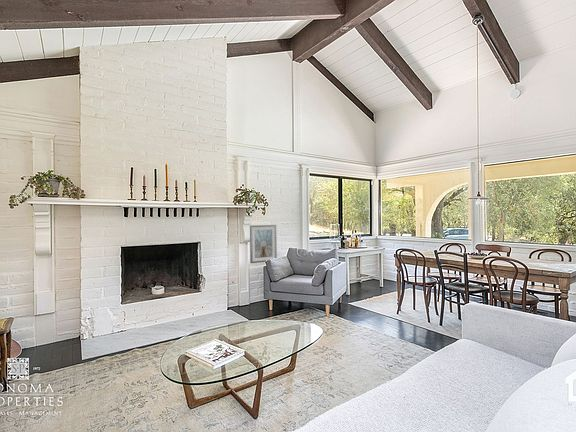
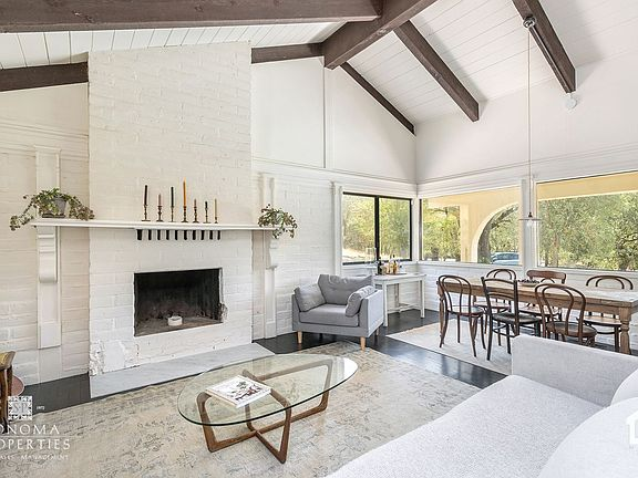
- picture frame (263, 243)
